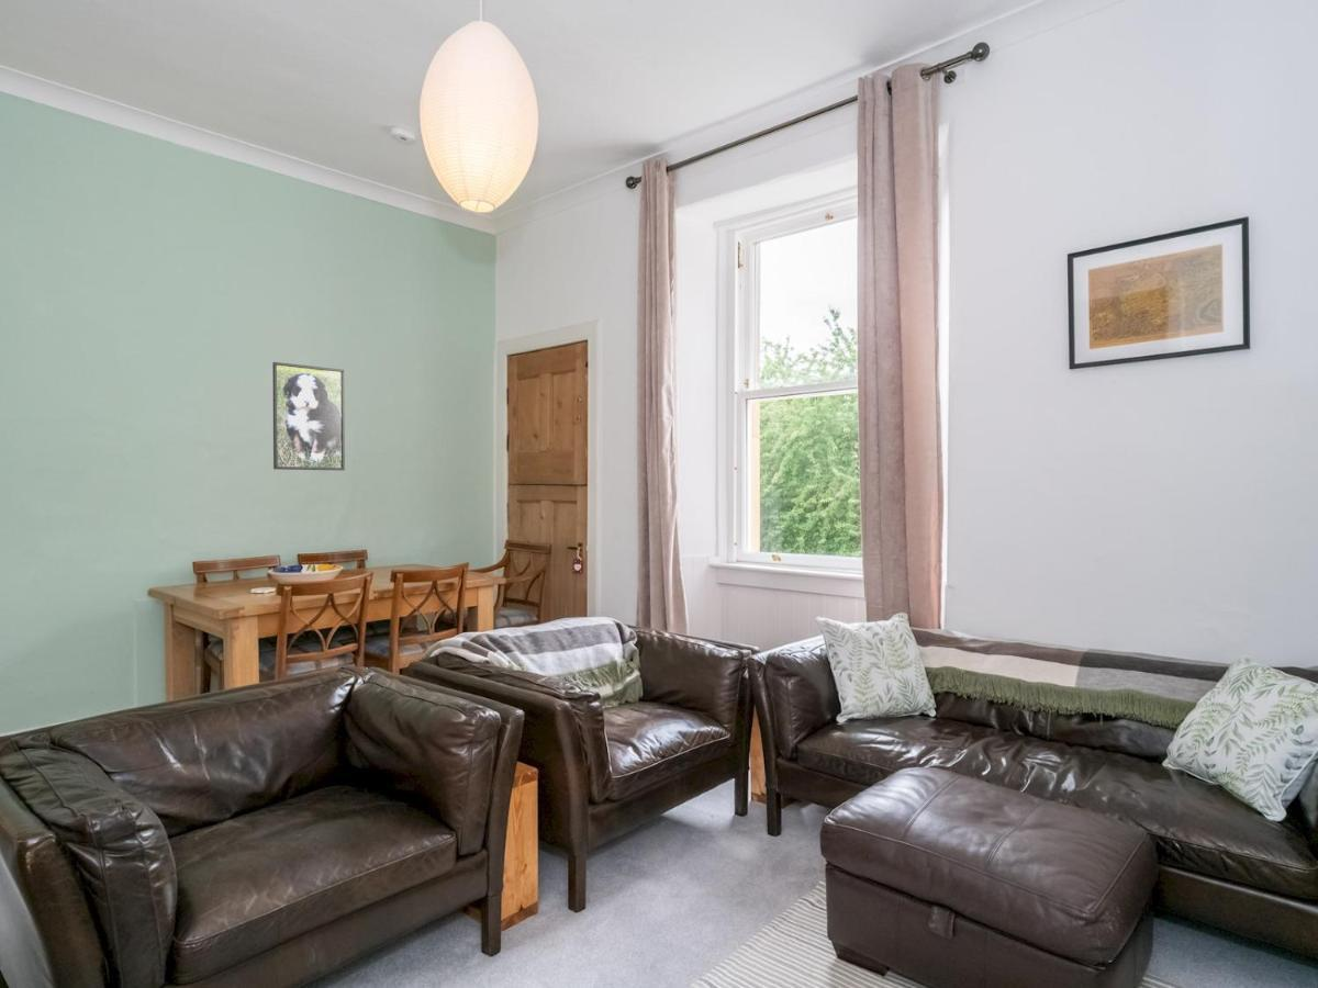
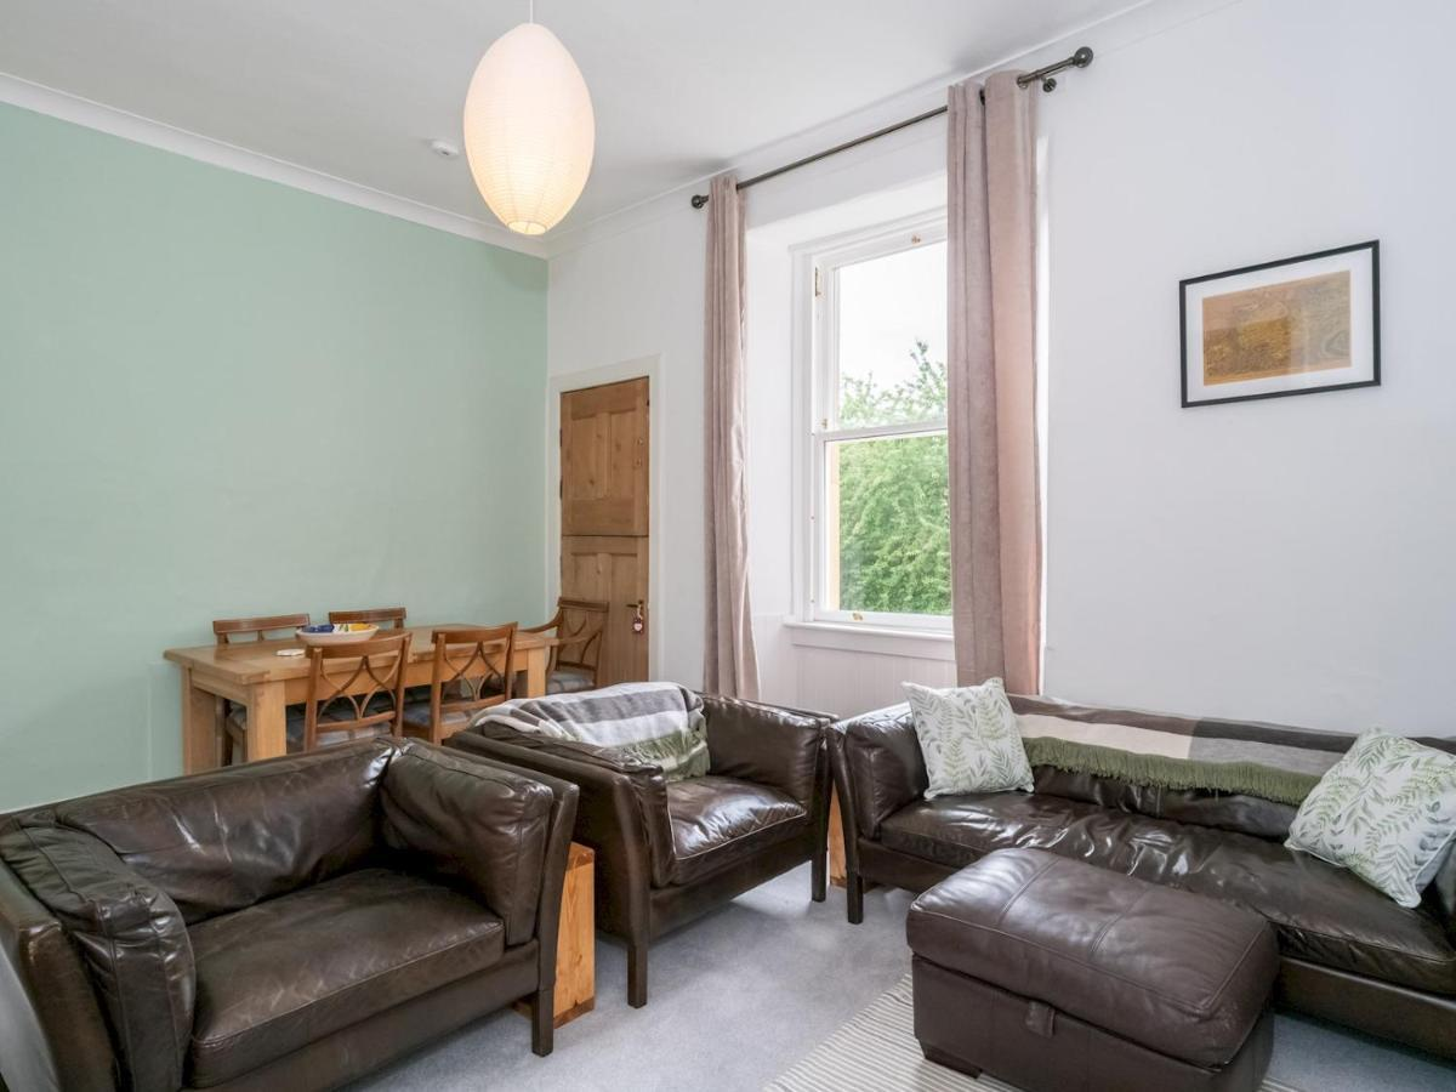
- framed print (310, 417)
